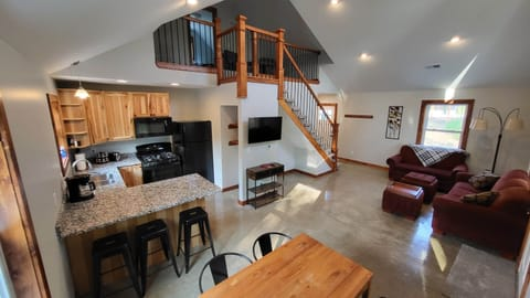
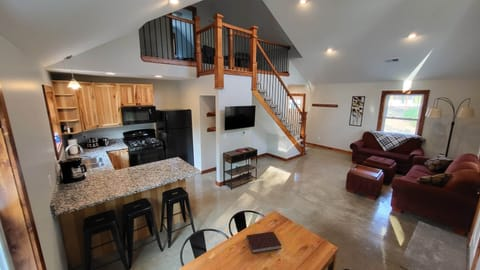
+ notebook (263, 241)
